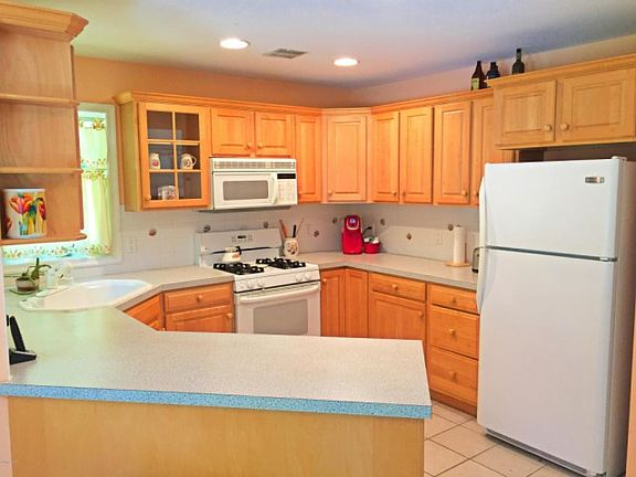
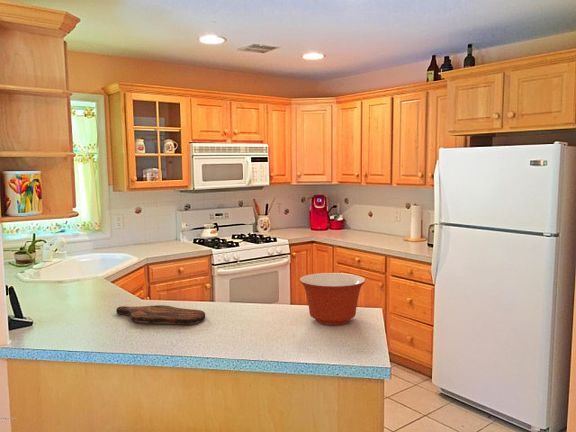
+ mixing bowl (332, 299)
+ cutting board (156, 314)
